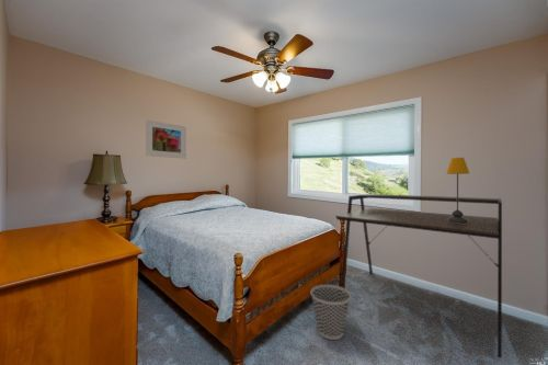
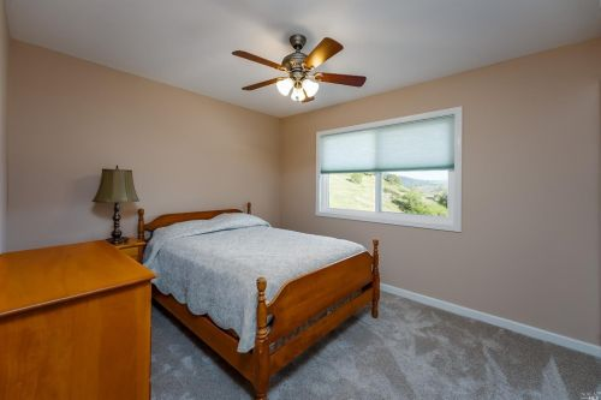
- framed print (167, 140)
- wastebasket (330, 311)
- desk (414, 228)
- table lamp (457, 190)
